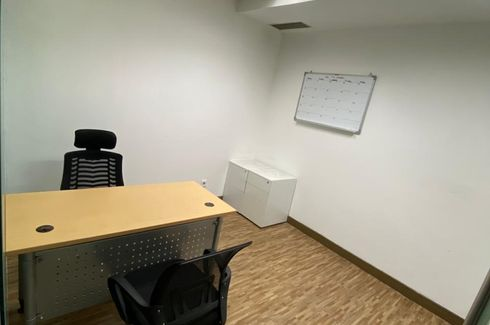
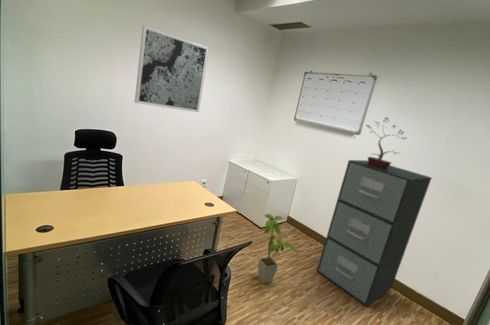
+ filing cabinet (370, 227)
+ house plant (272, 250)
+ potted plant (379, 142)
+ wall art (173, 73)
